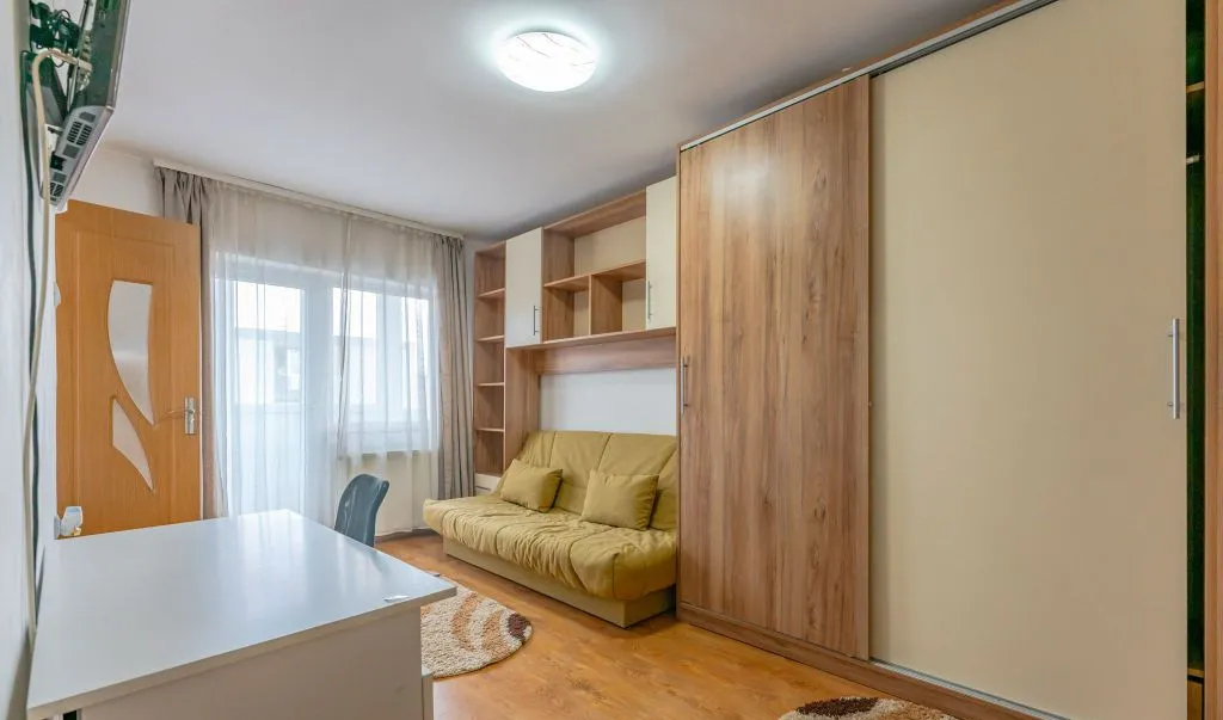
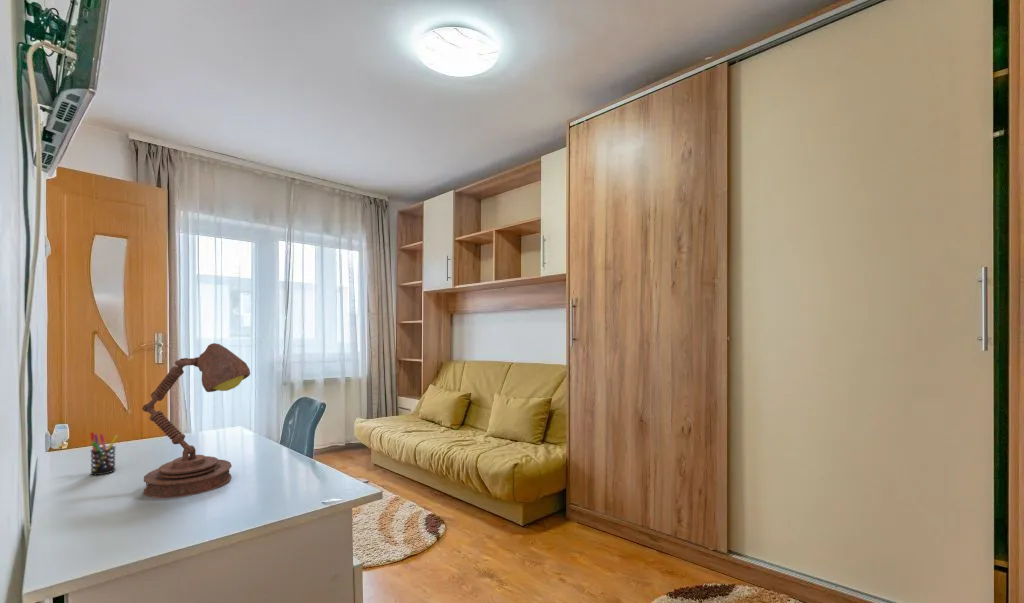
+ desk lamp (178, 430)
+ pen holder (100, 452)
